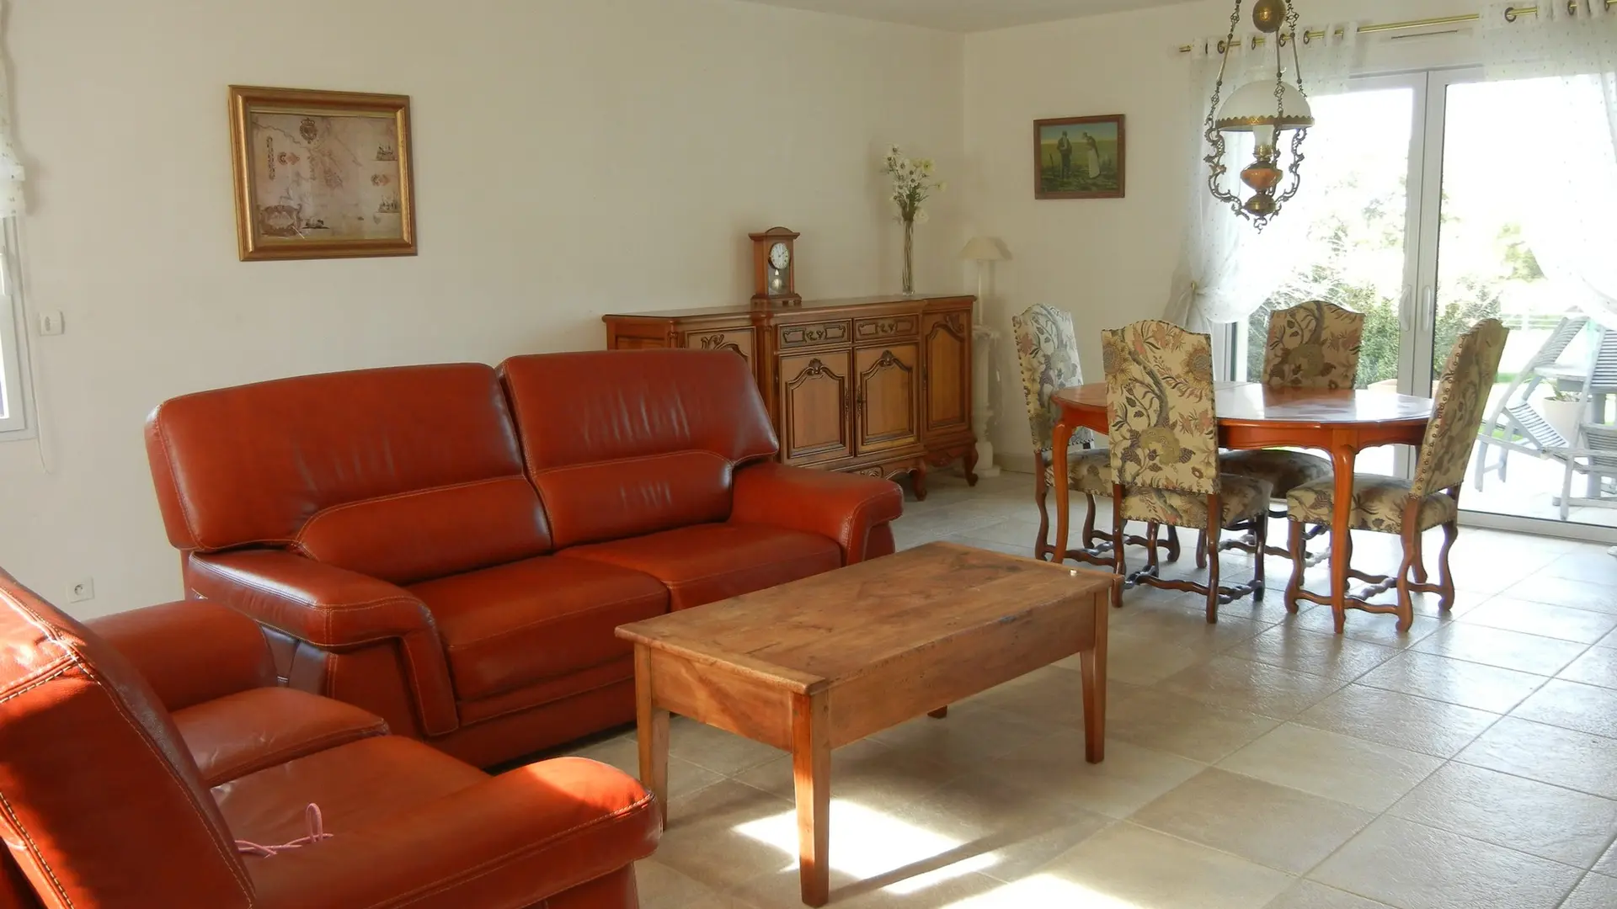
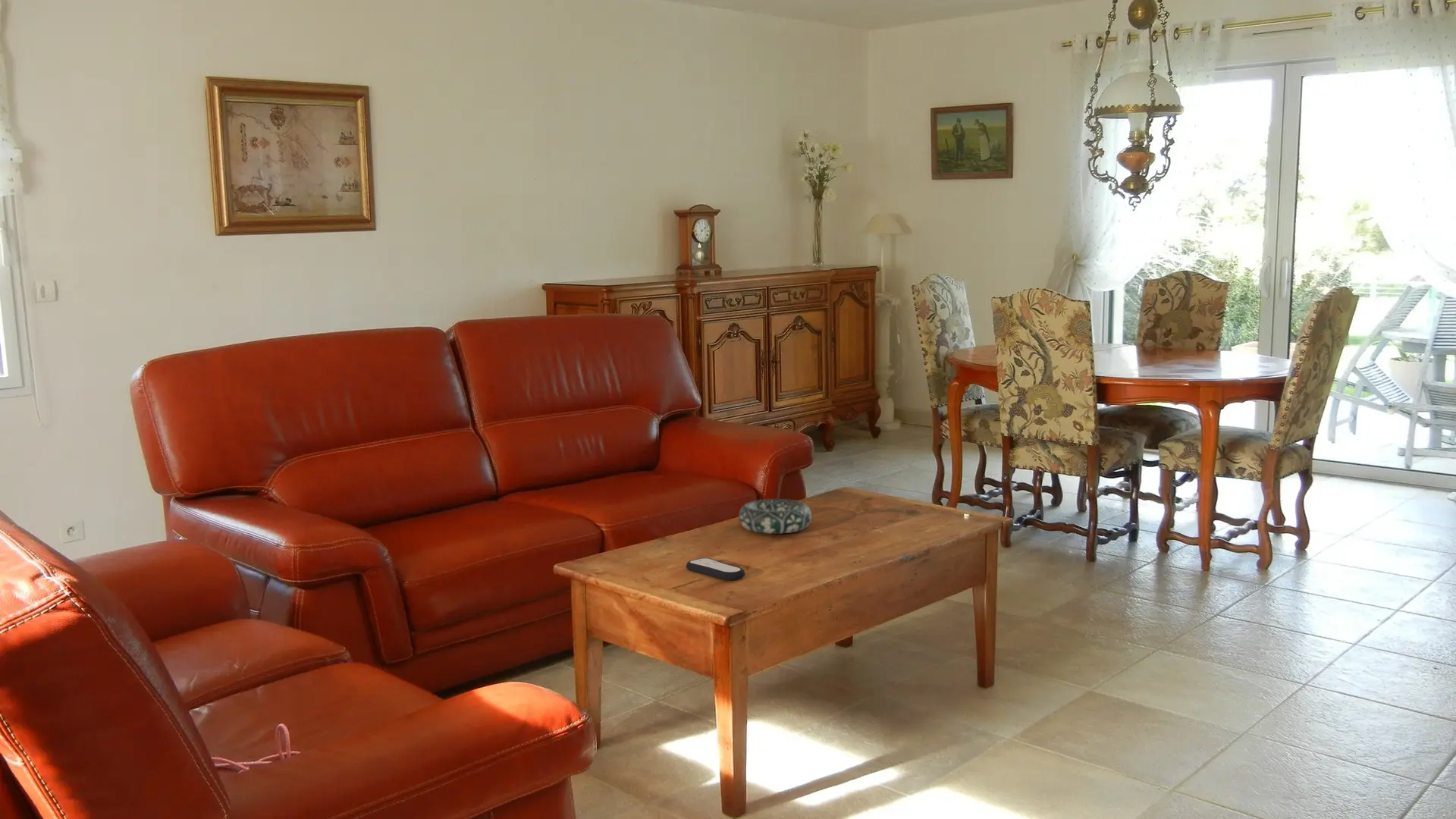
+ remote control (716, 569)
+ decorative bowl (775, 516)
